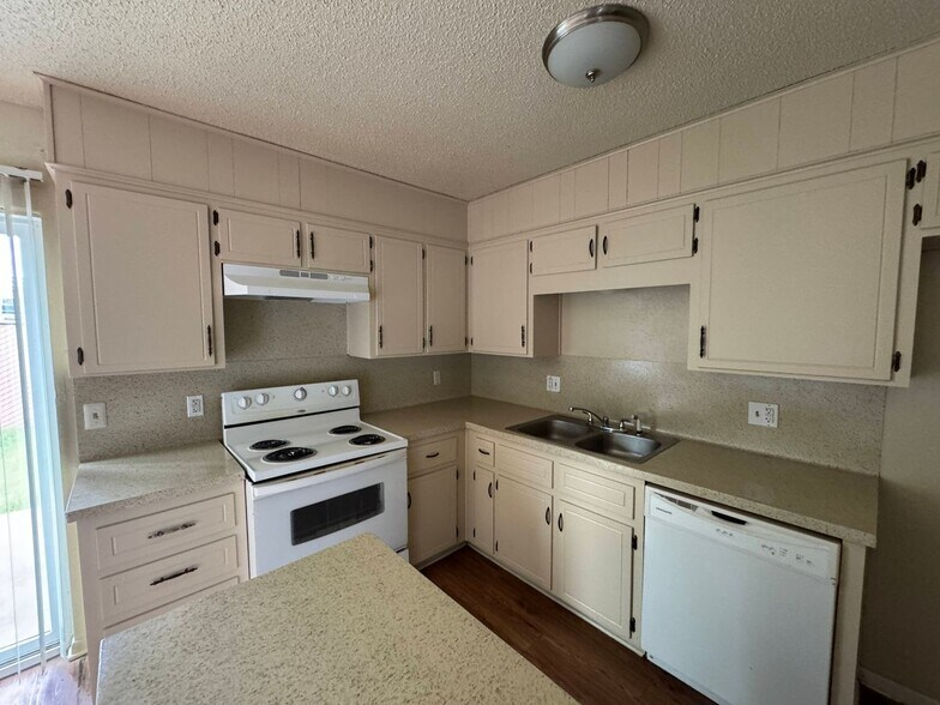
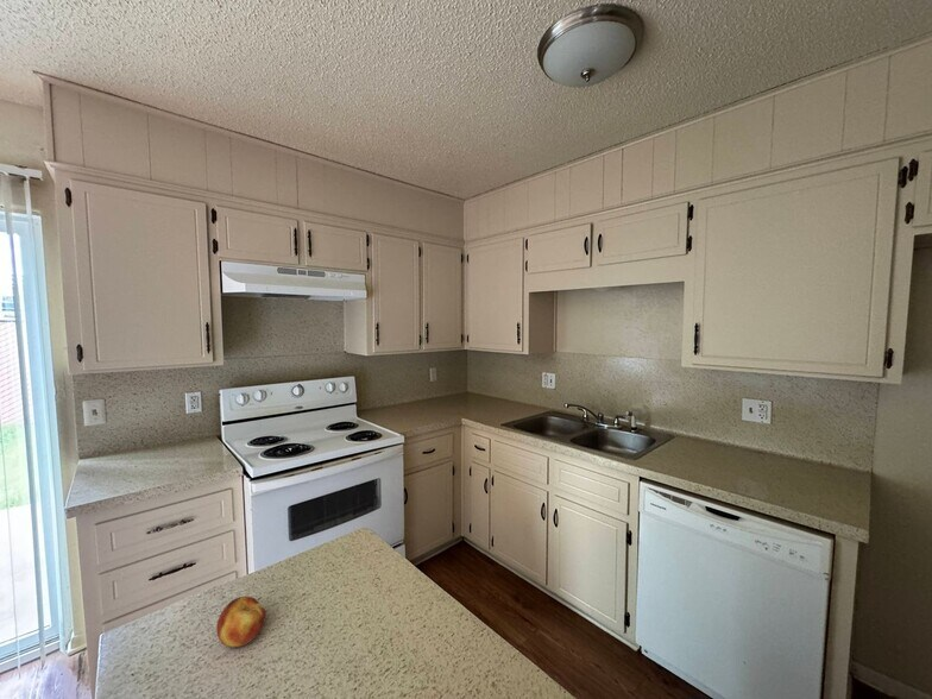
+ fruit (240, 621)
